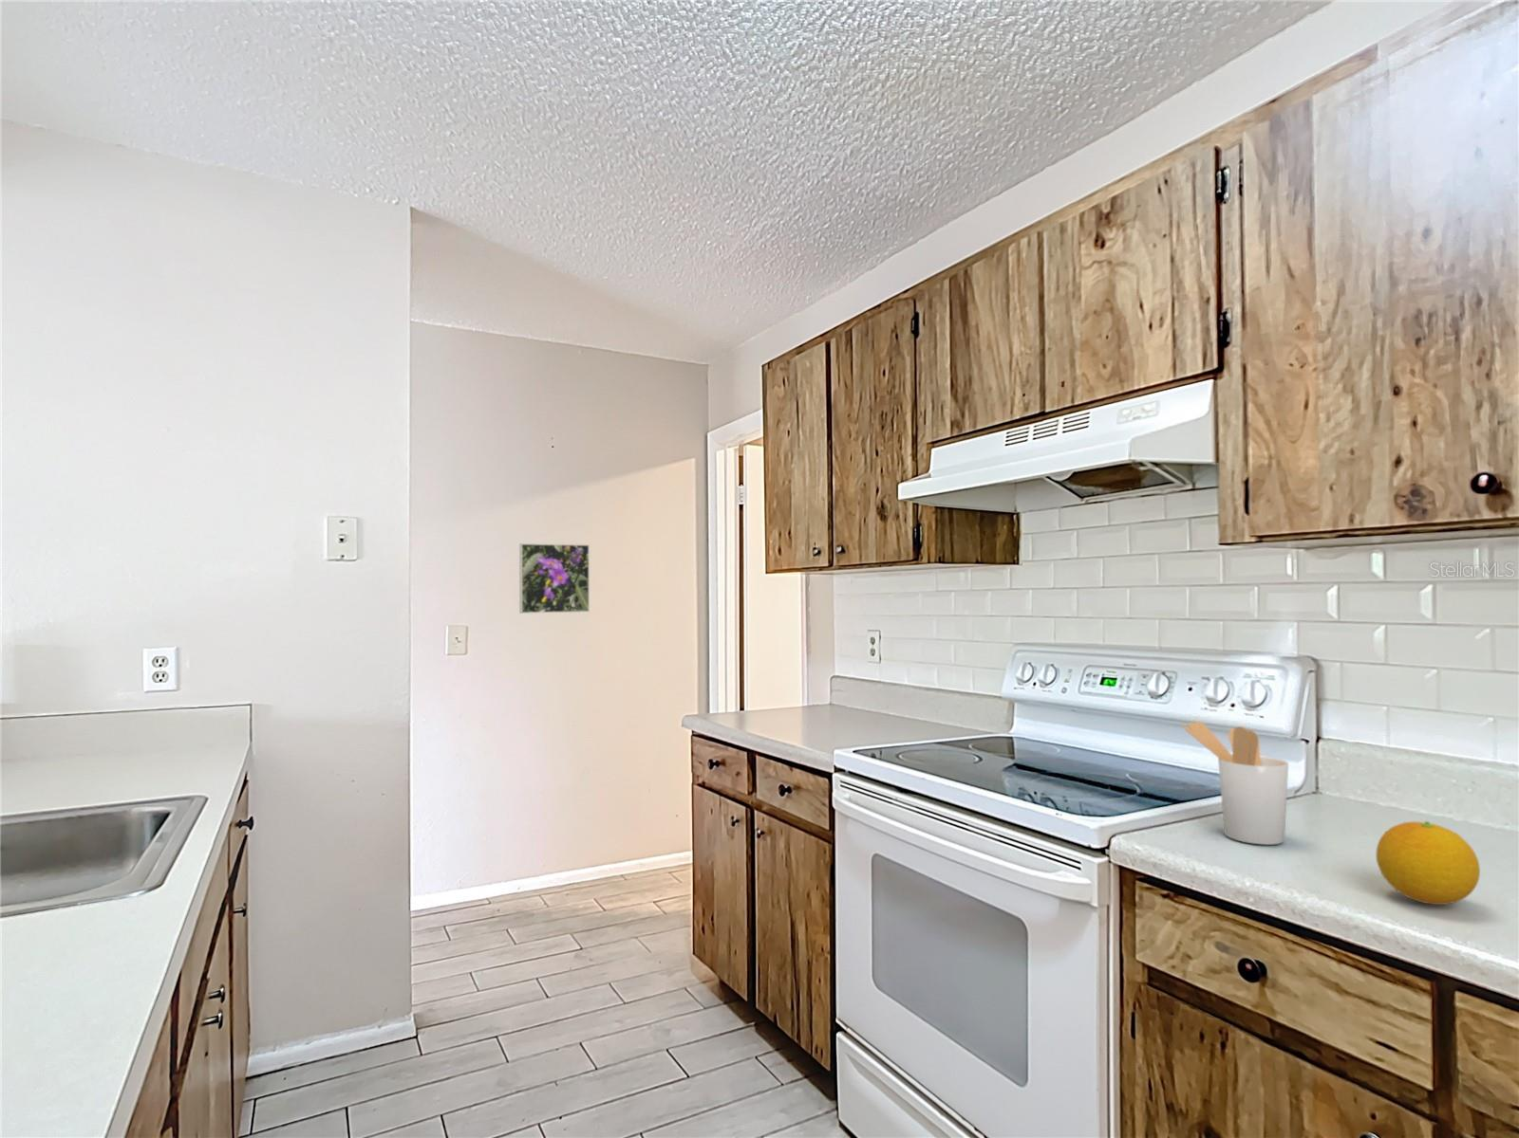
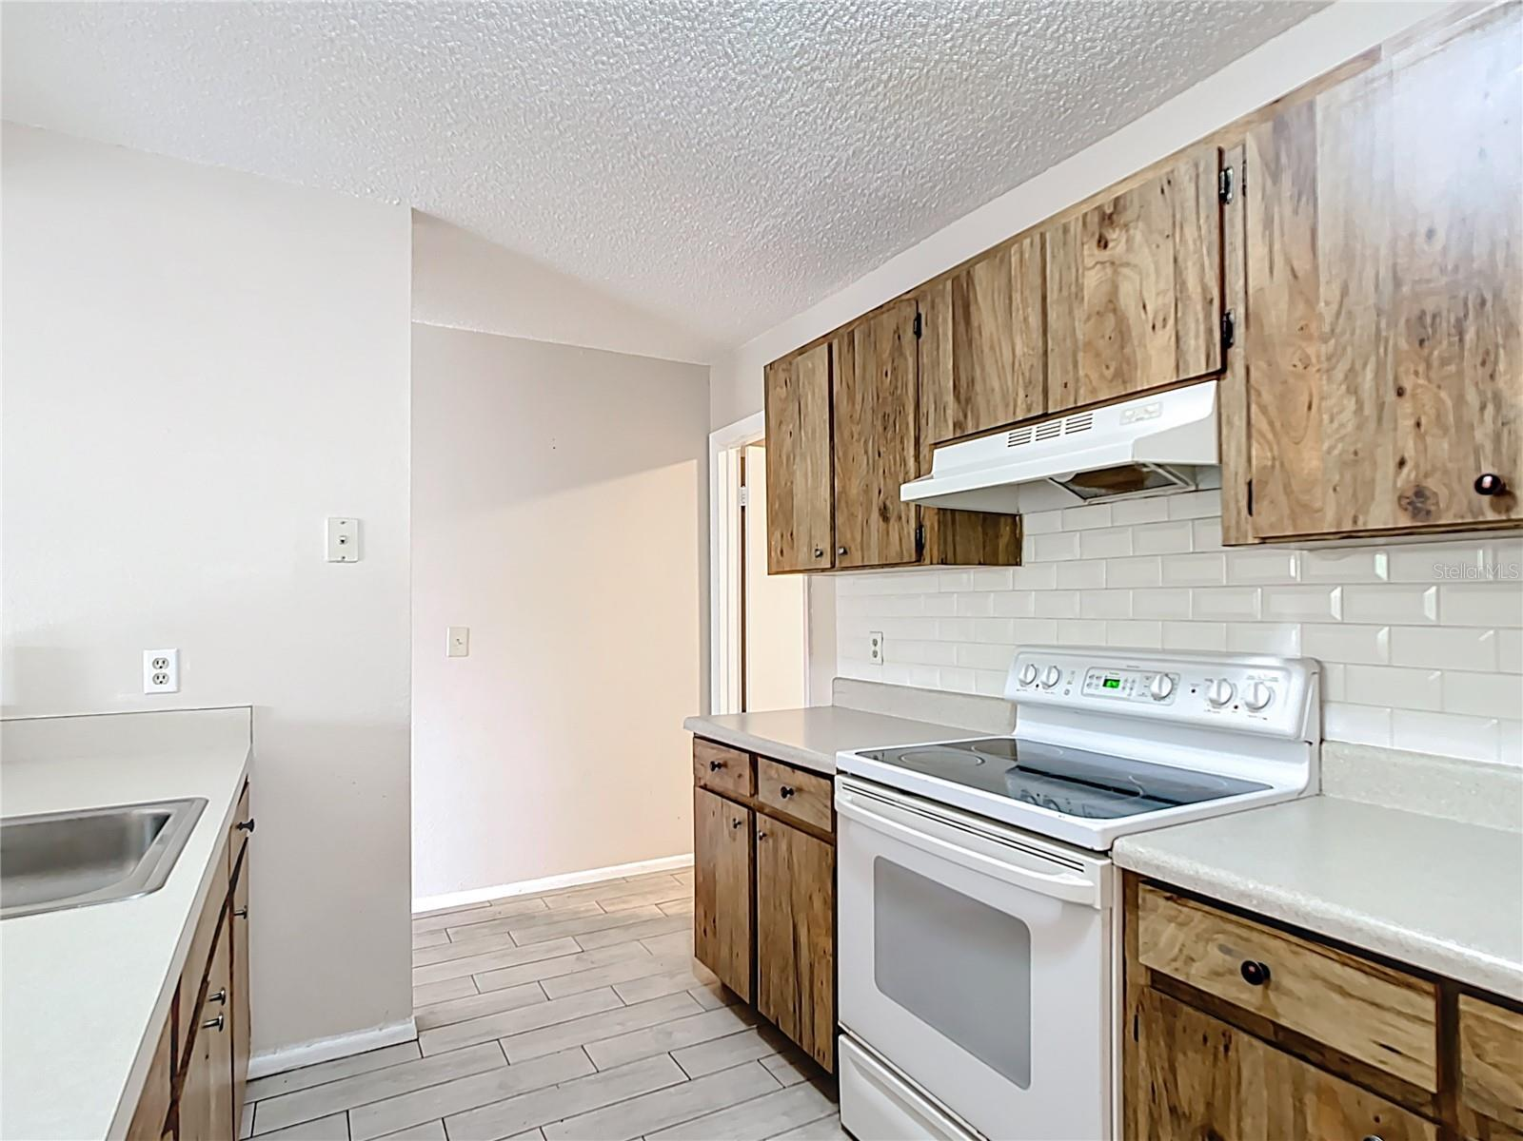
- utensil holder (1234, 778)
- fruit (1426, 861)
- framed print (555, 577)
